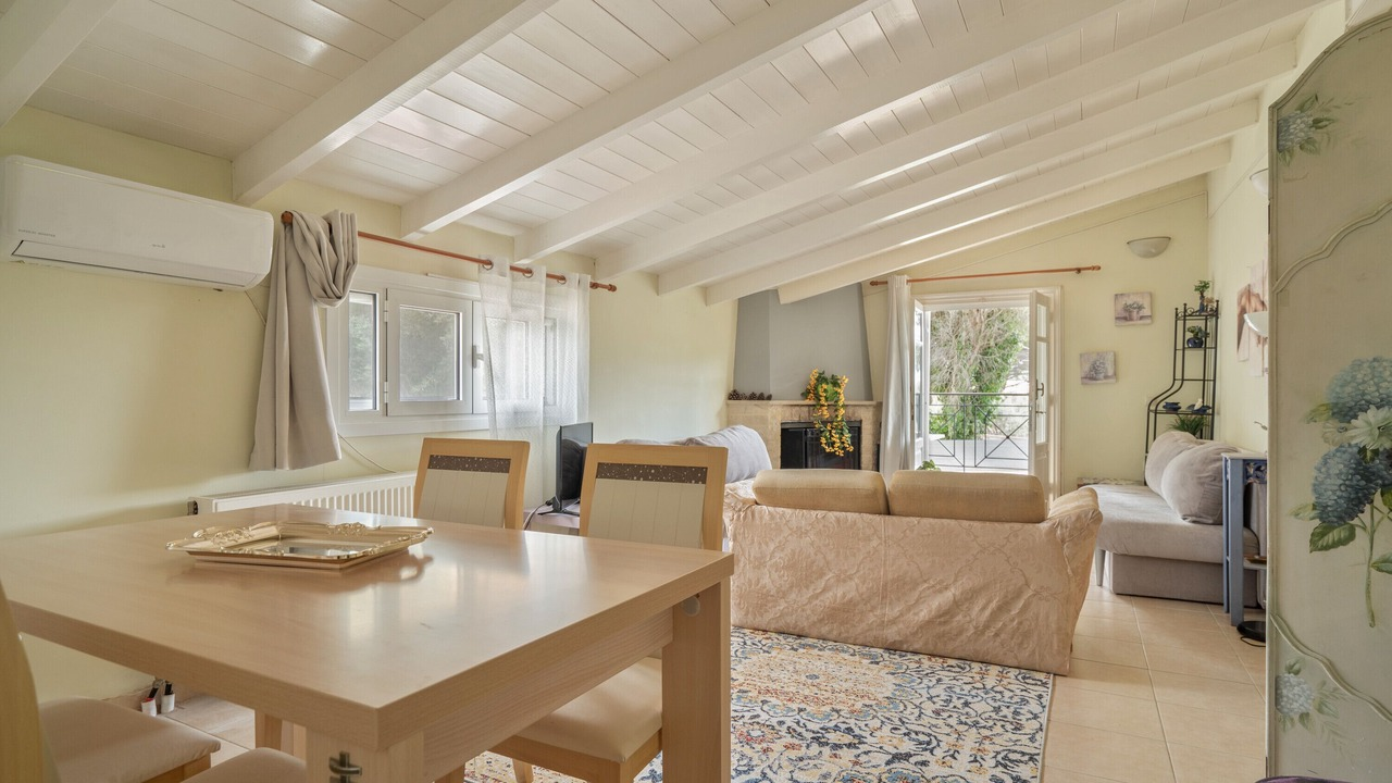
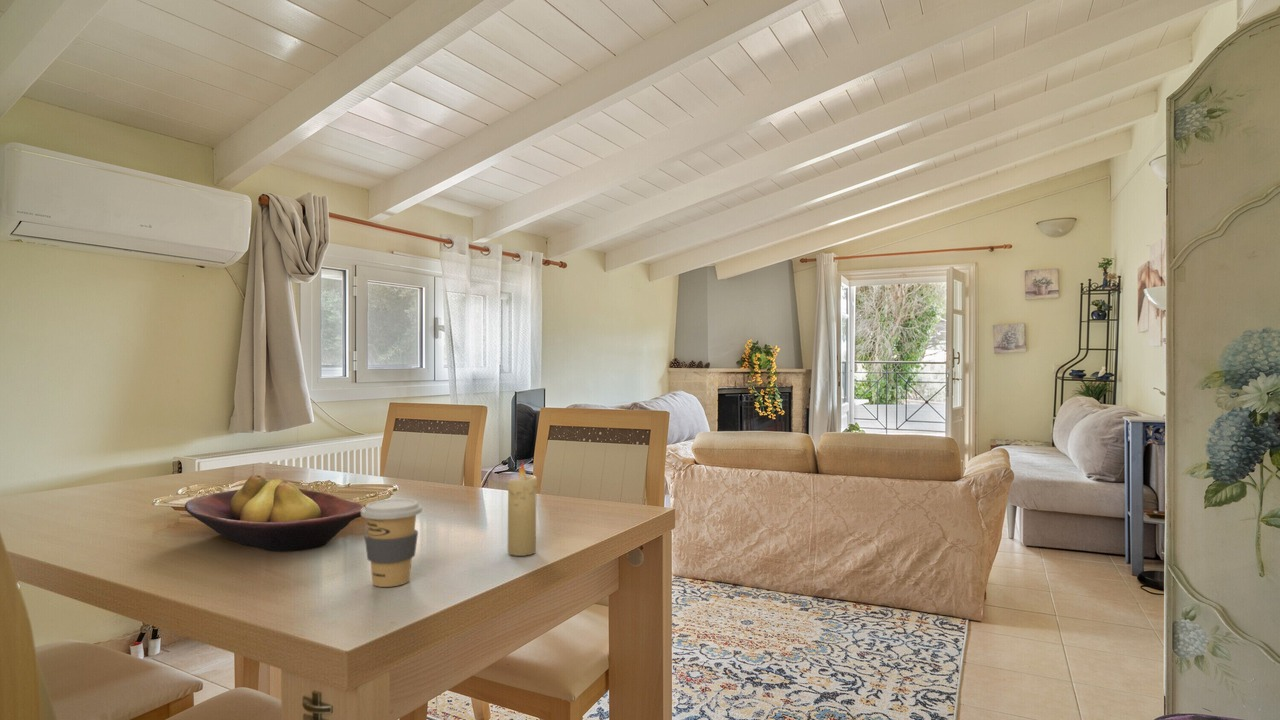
+ fruit bowl (274, 507)
+ coffee cup (391, 542)
+ candle (521, 506)
